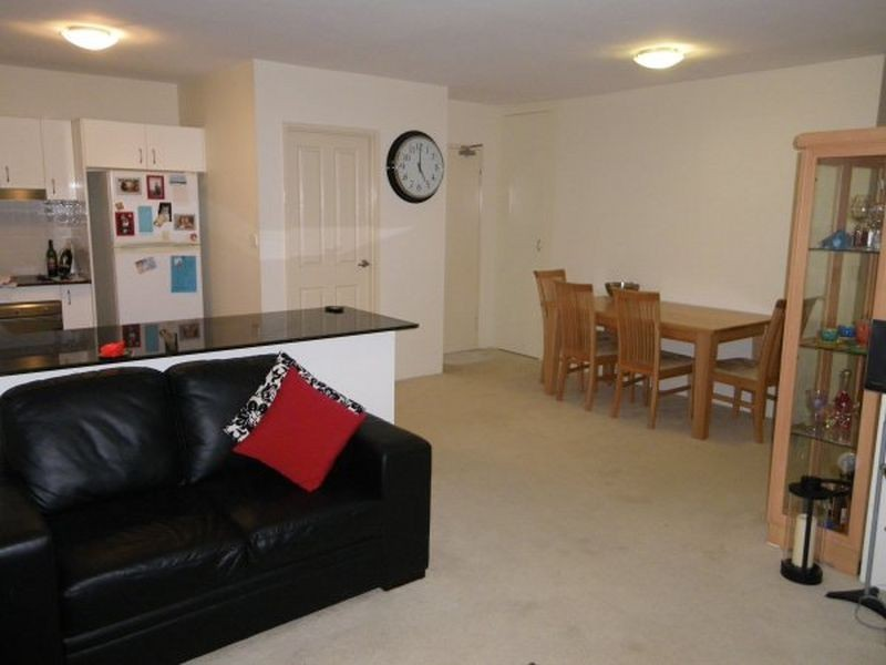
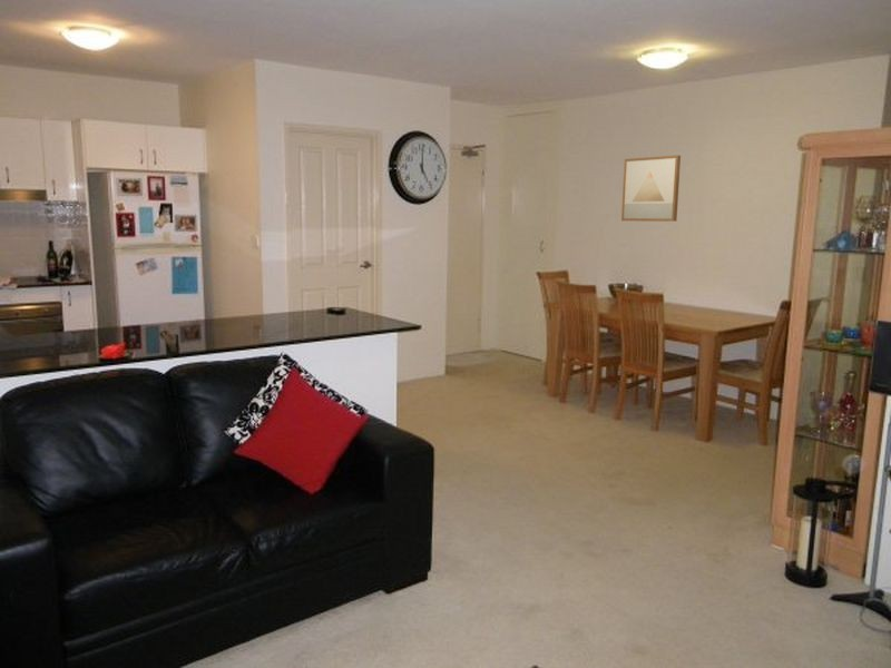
+ wall art (649, 189)
